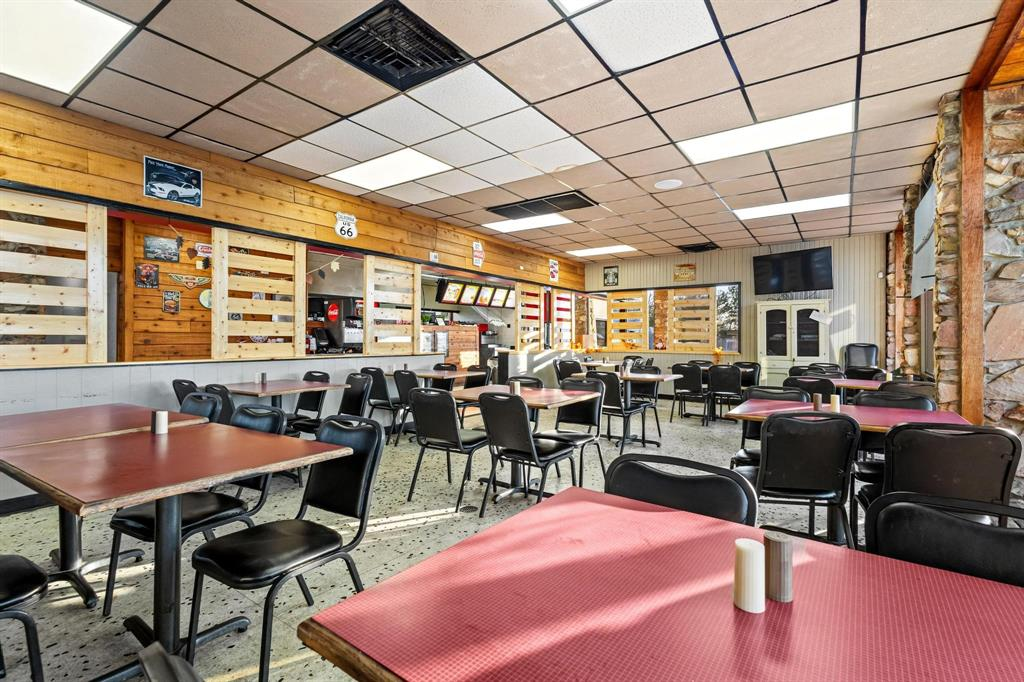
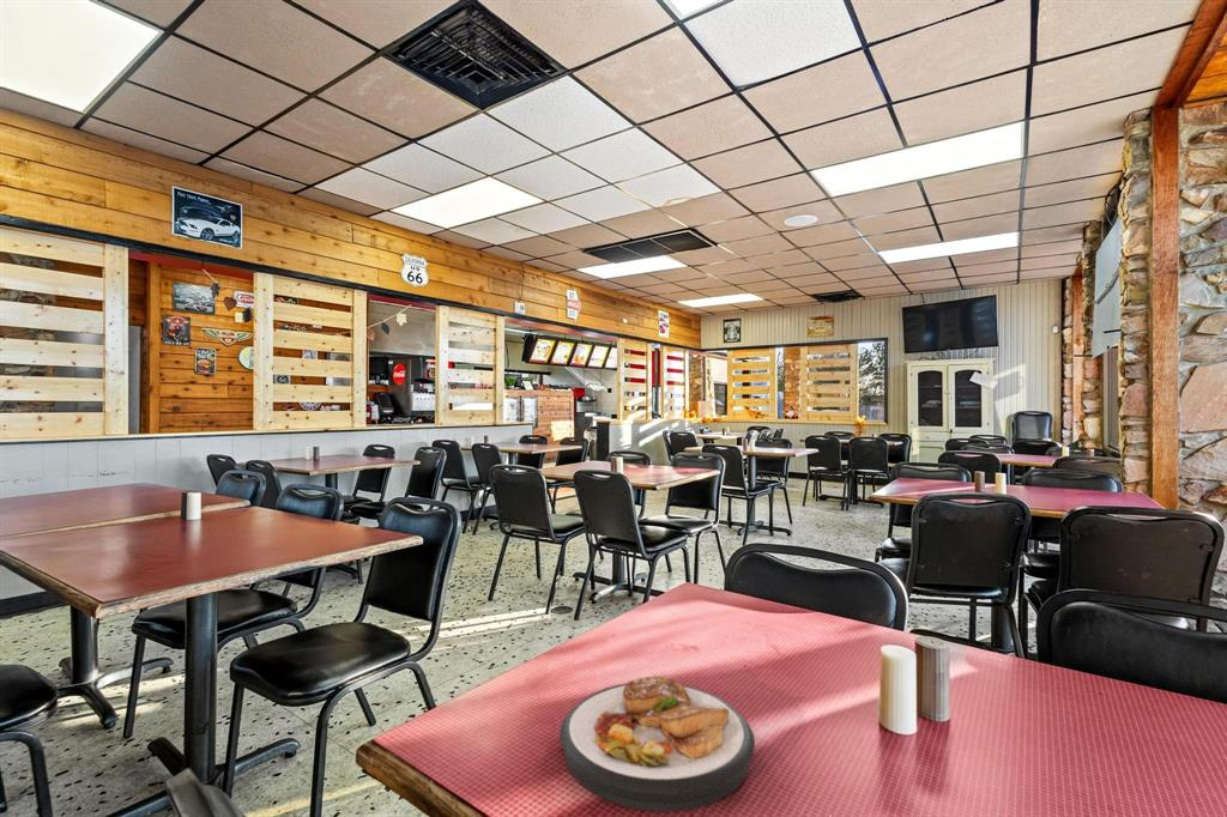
+ plate (655, 727)
